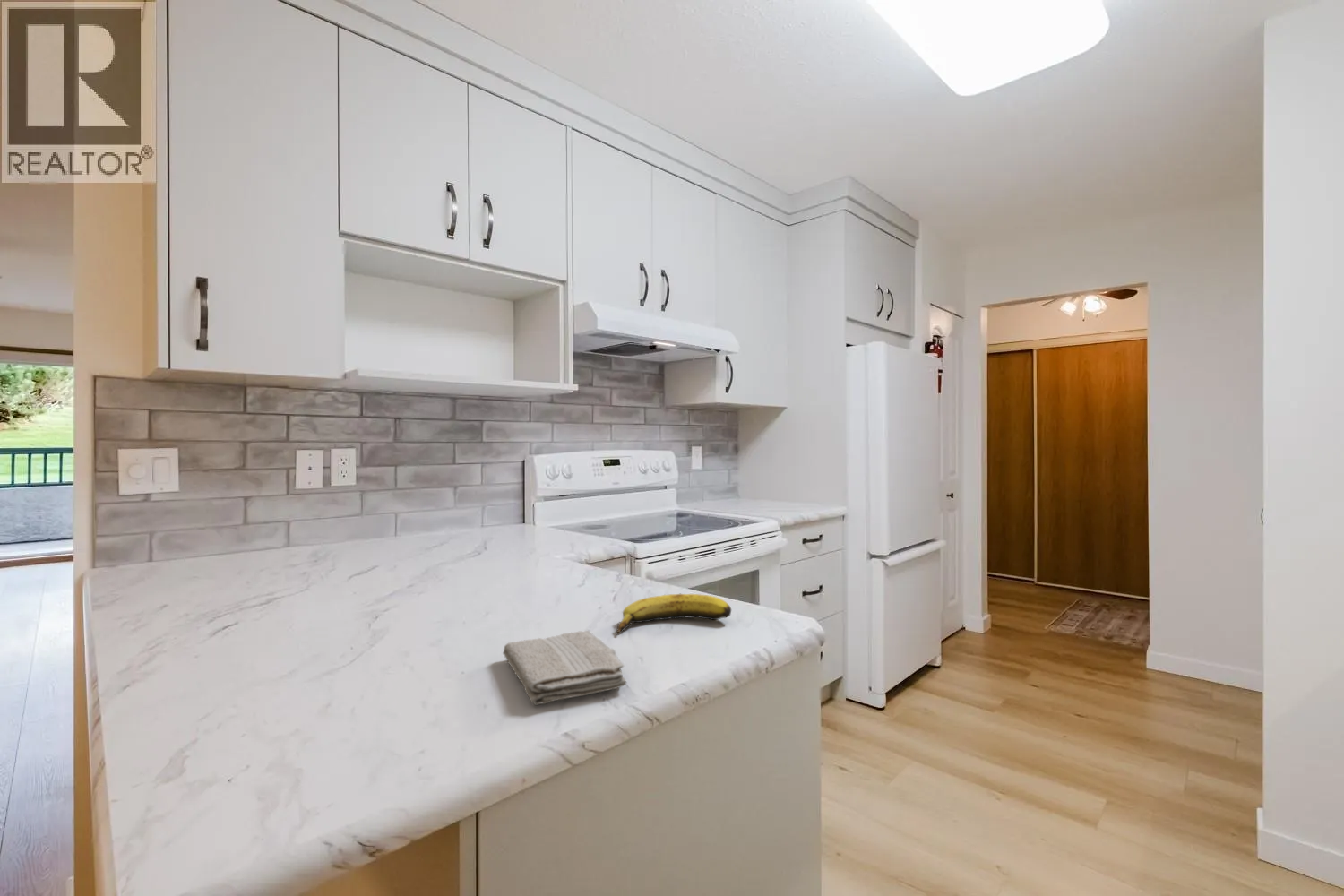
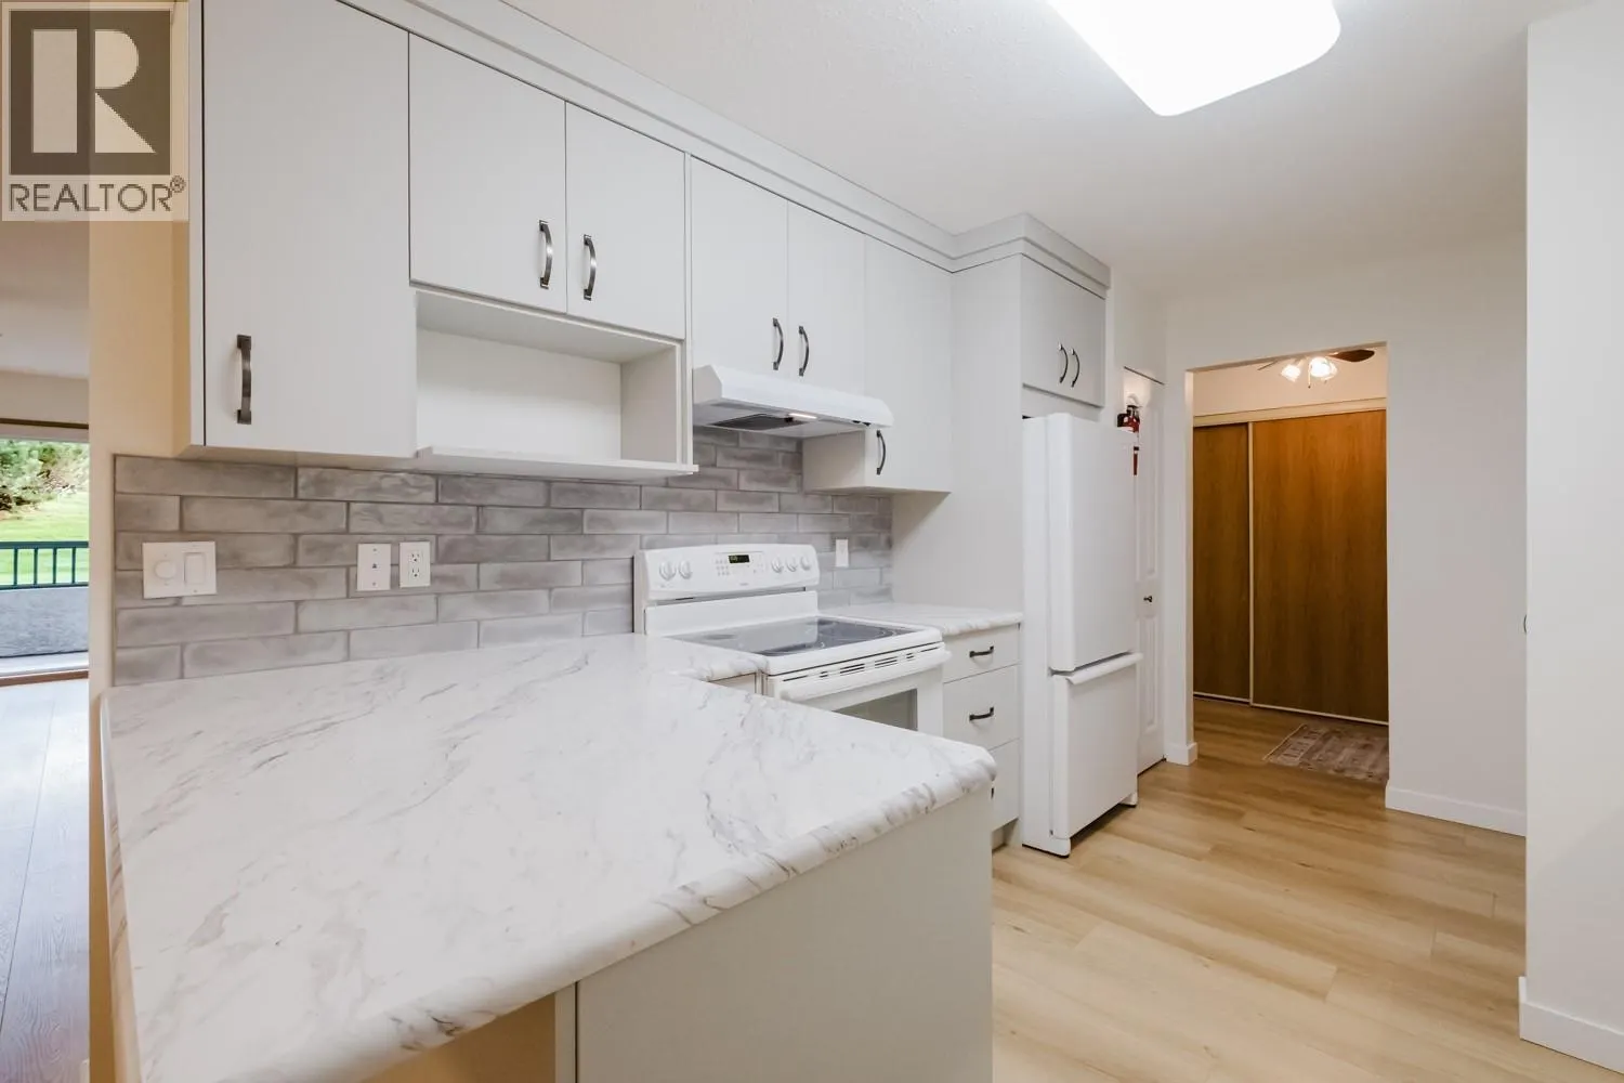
- washcloth (562, 661)
- banana (667, 610)
